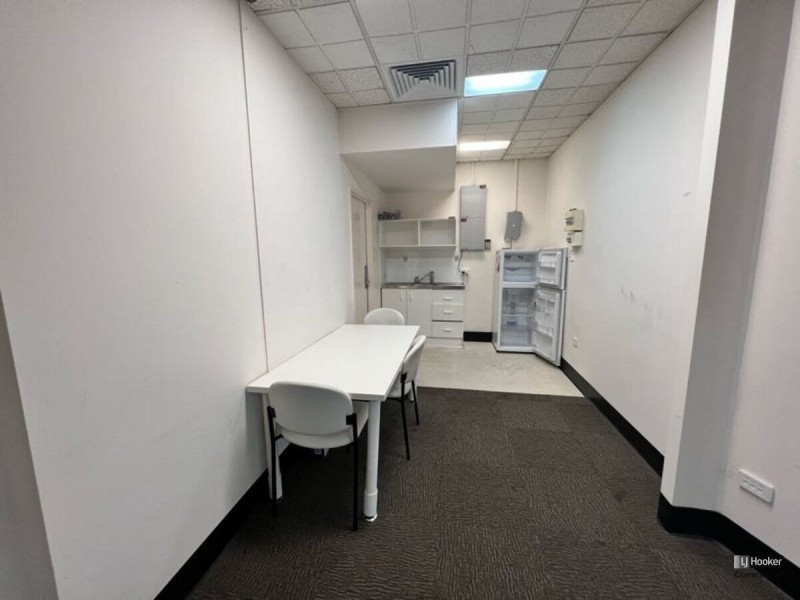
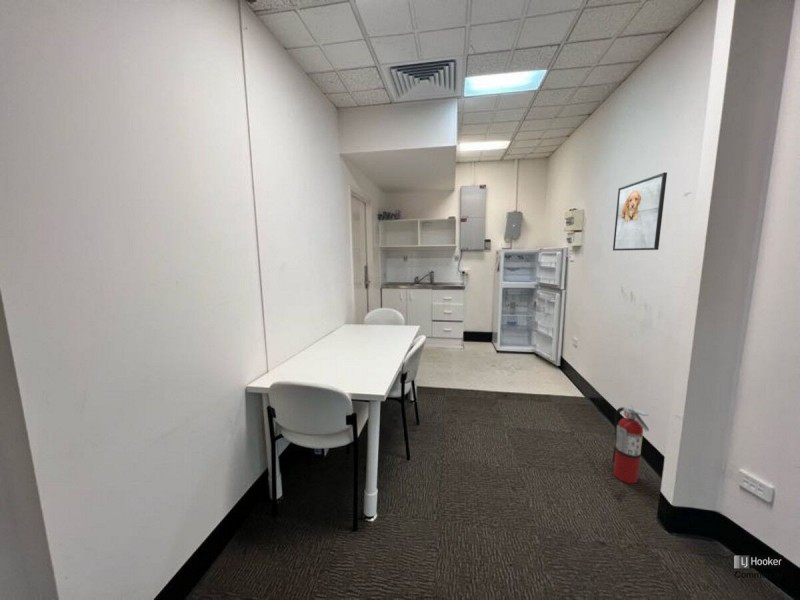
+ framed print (636, 216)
+ fire extinguisher (628, 440)
